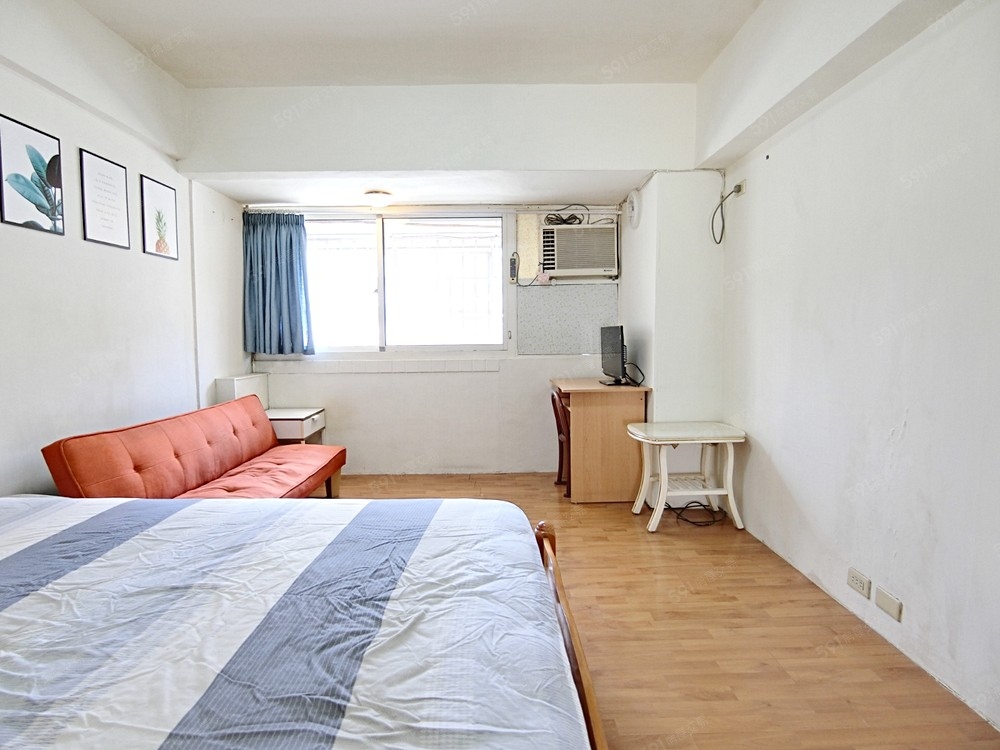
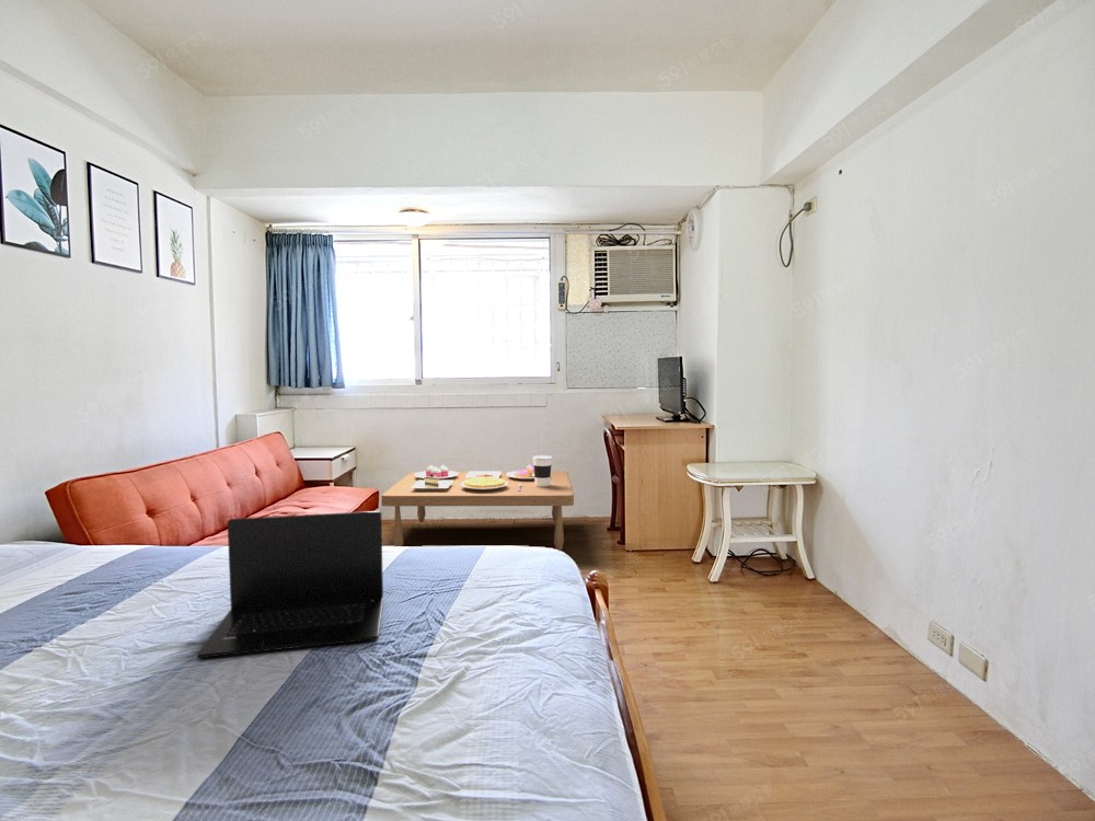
+ laptop (299, 577)
+ coffee table (483, 495)
